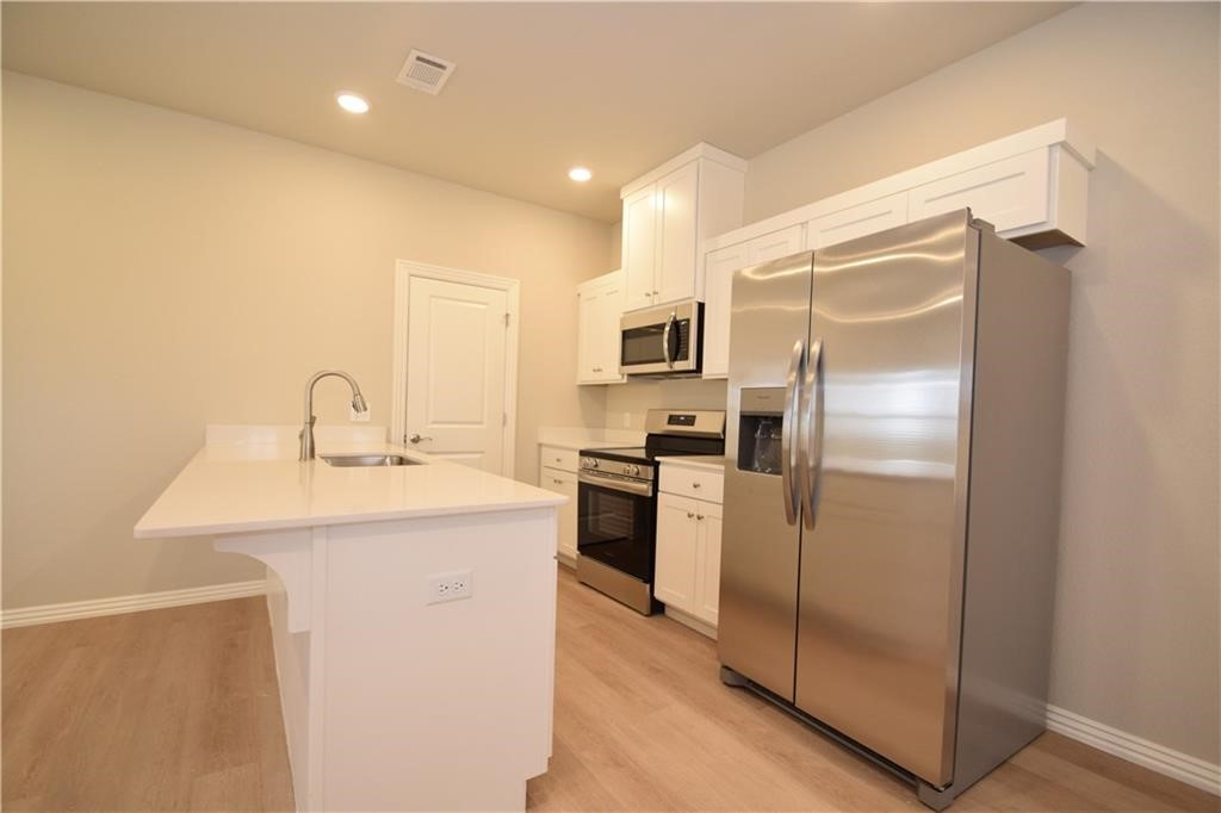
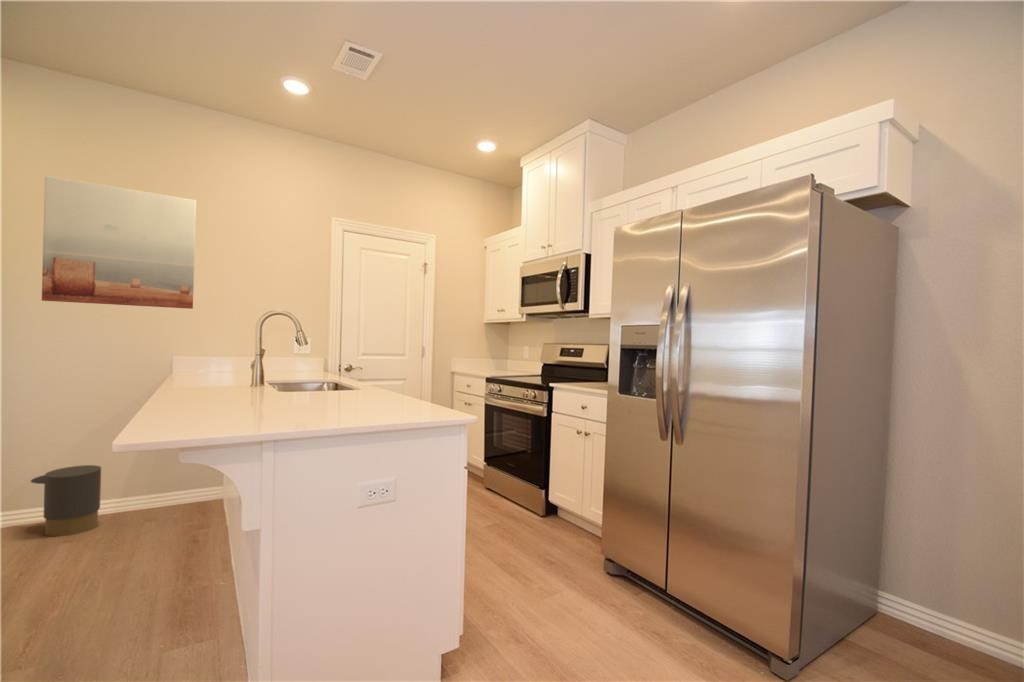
+ wall art (124, 247)
+ trash can (66, 498)
